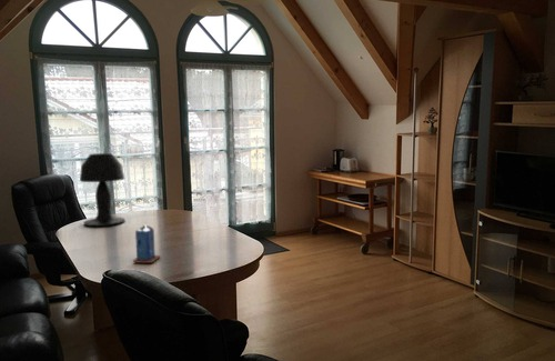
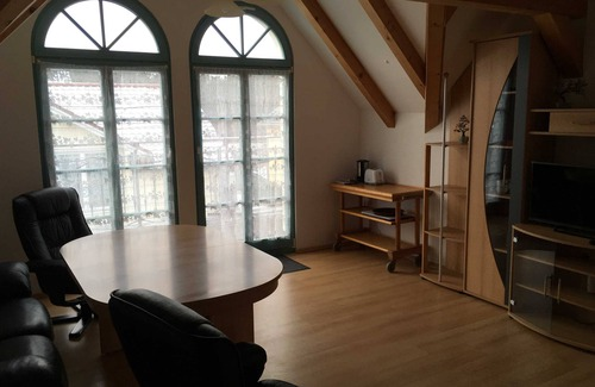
- table lamp (102, 188)
- candle (145, 241)
